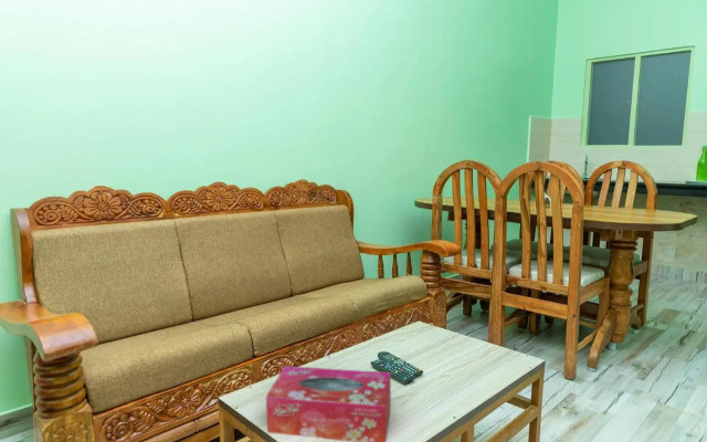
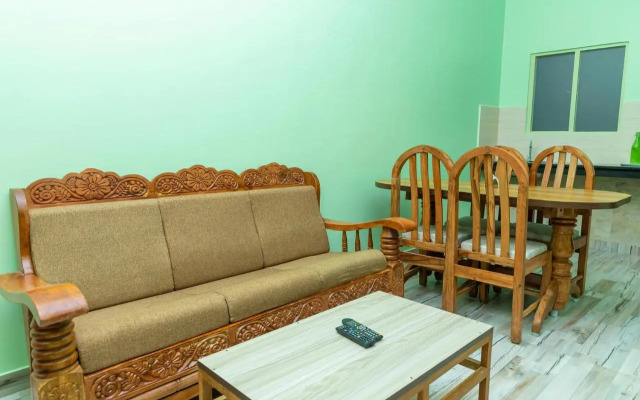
- tissue box (331, 401)
